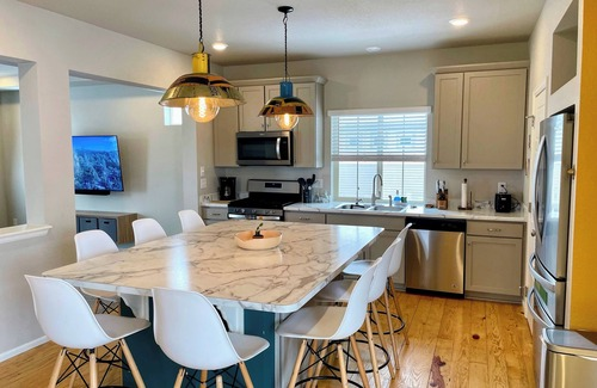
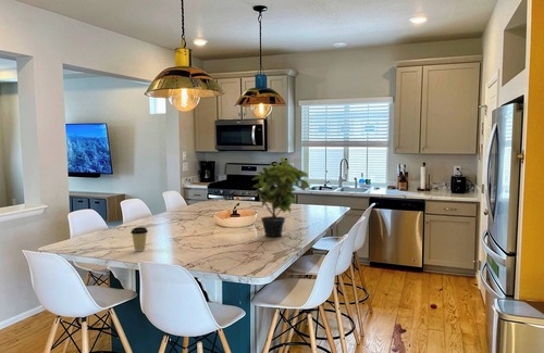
+ coffee cup (139, 239)
+ potted plant (277, 196)
